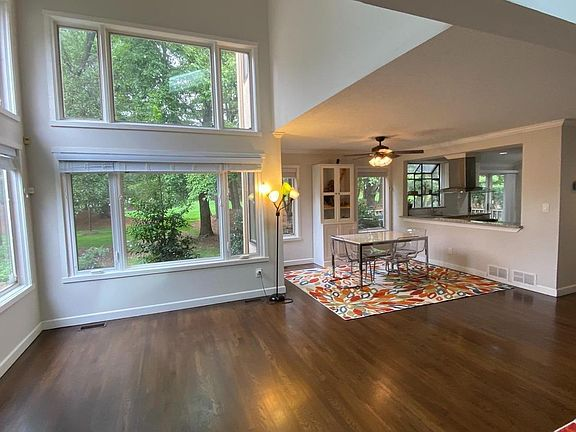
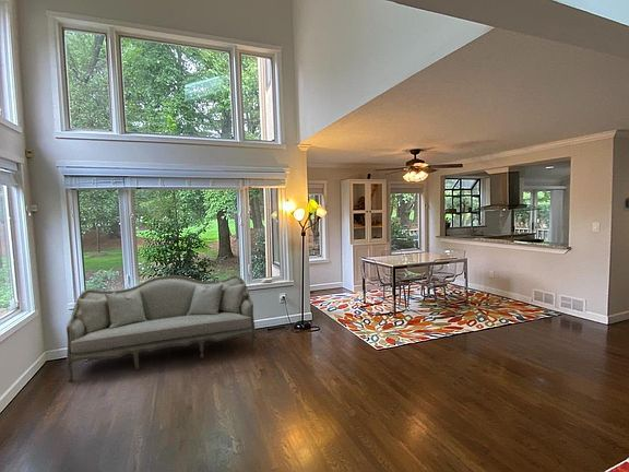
+ sofa (168, 317)
